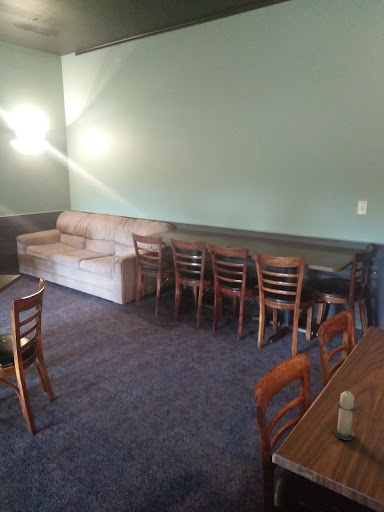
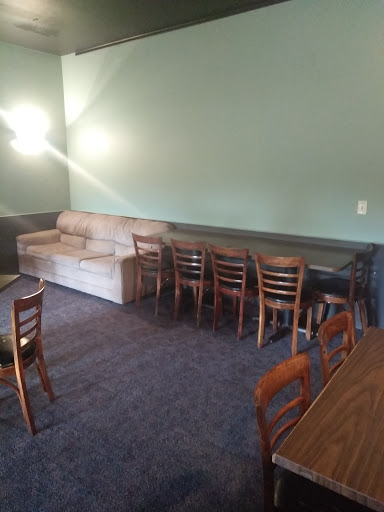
- candle (345, 411)
